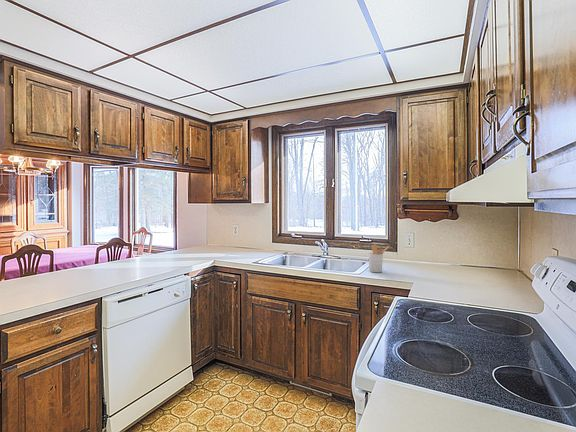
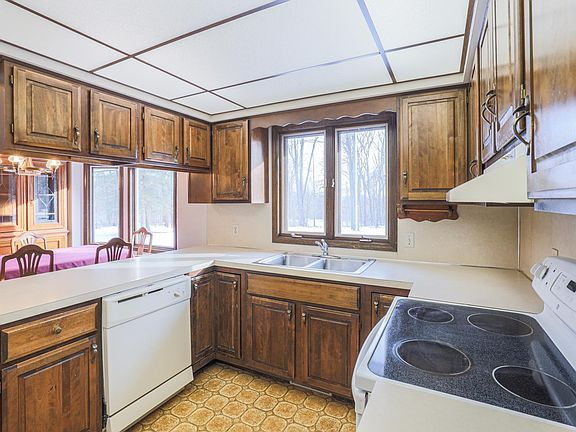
- utensil holder (379, 258)
